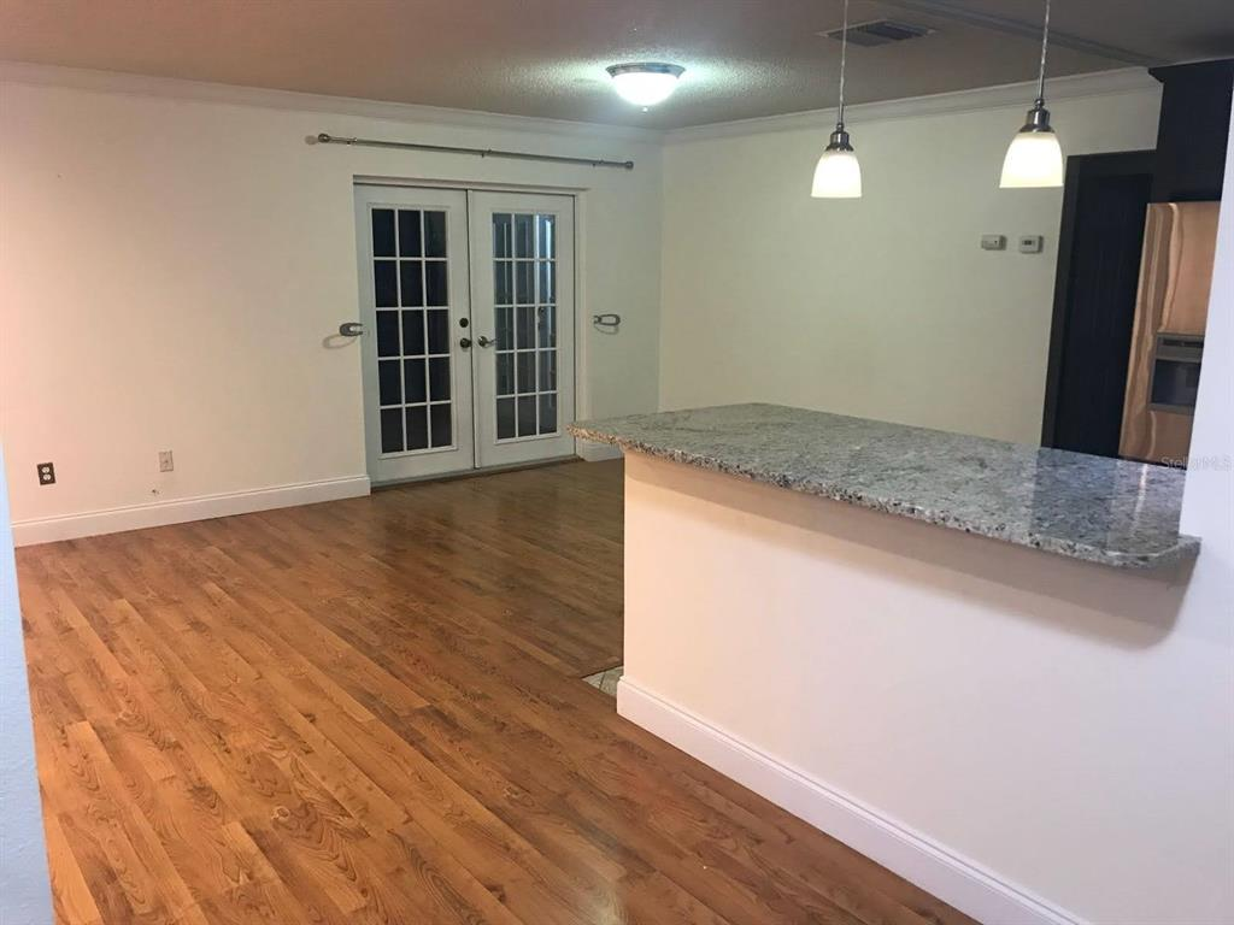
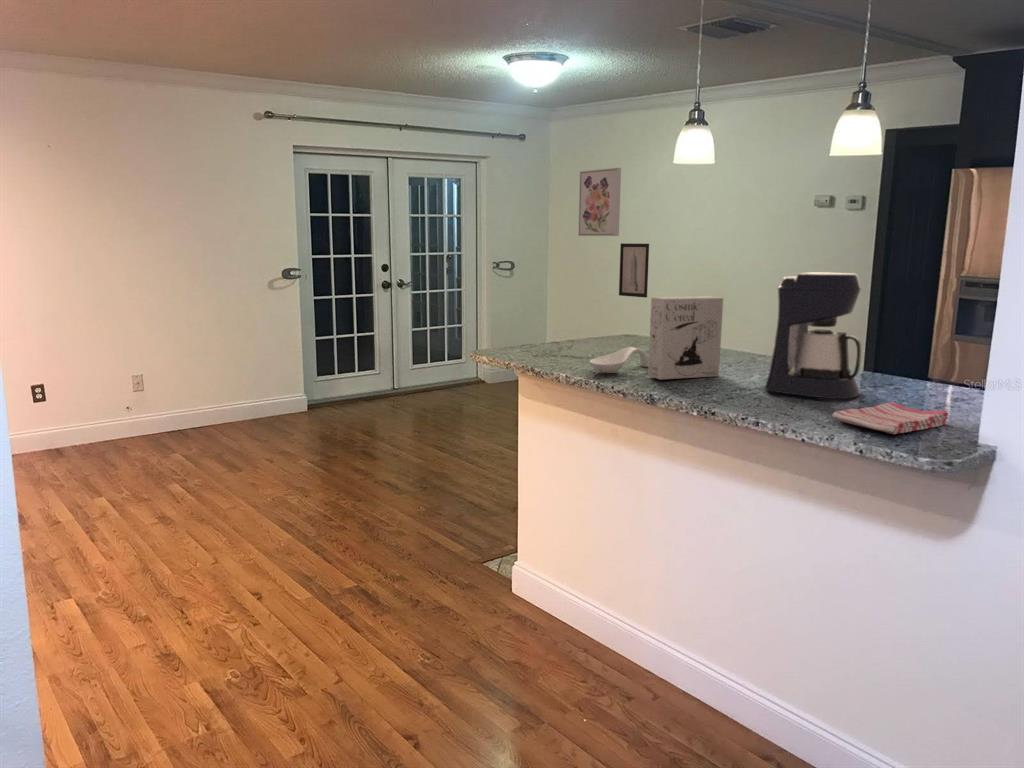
+ spoon rest (620, 359)
+ wall art (599, 203)
+ coffee maker (815, 332)
+ dish towel (890, 415)
+ cereal box (685, 337)
+ wall art (633, 270)
